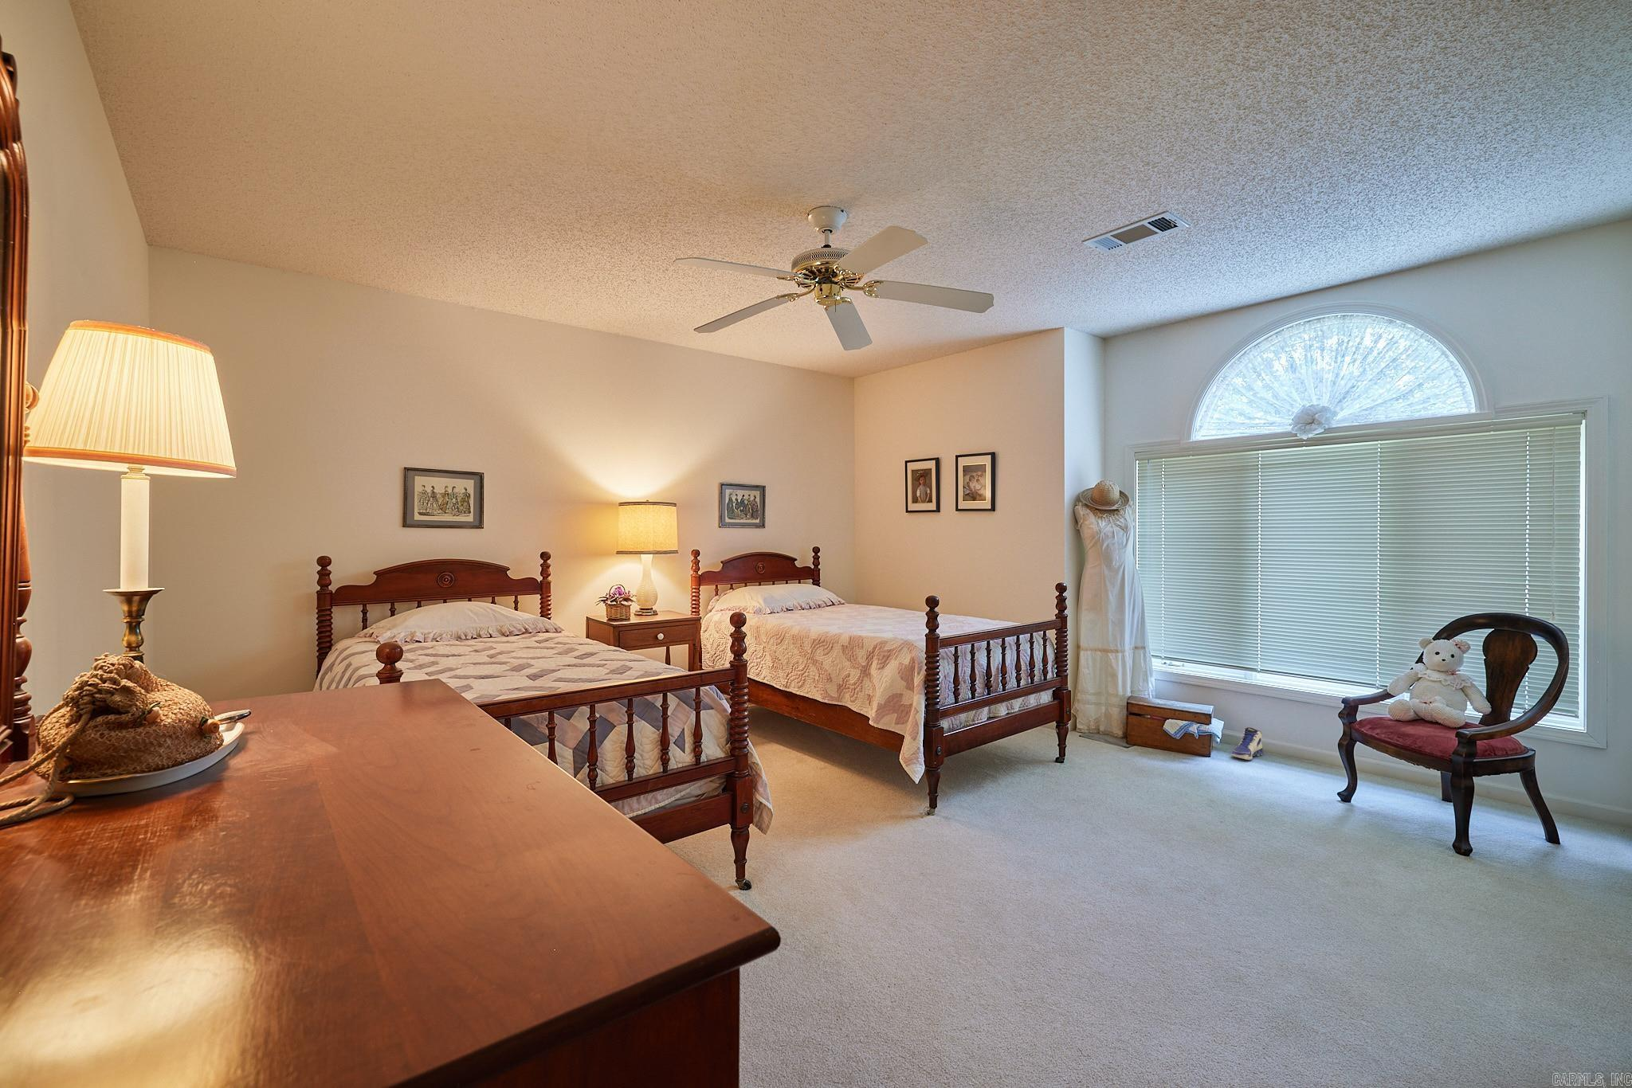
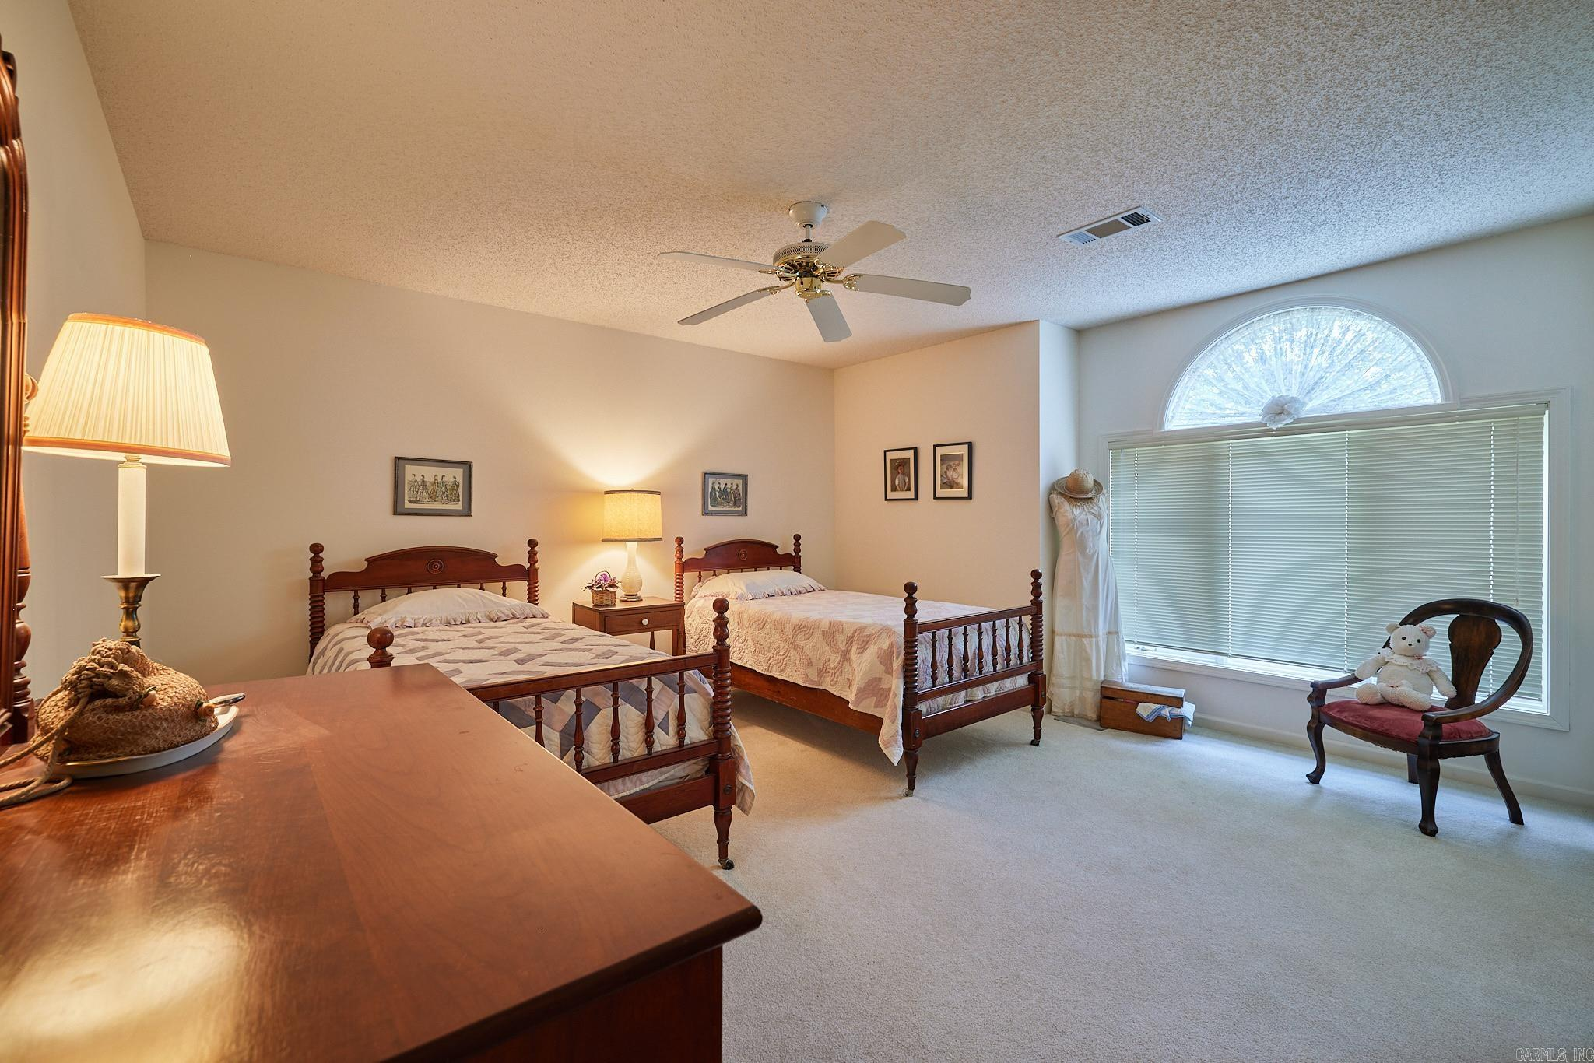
- sneaker (1247, 742)
